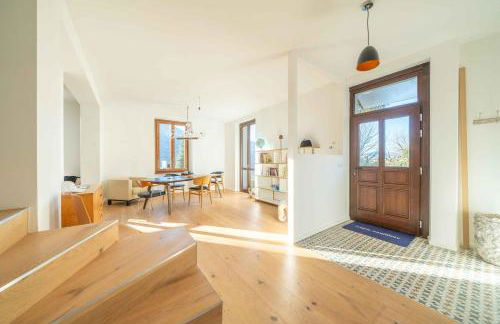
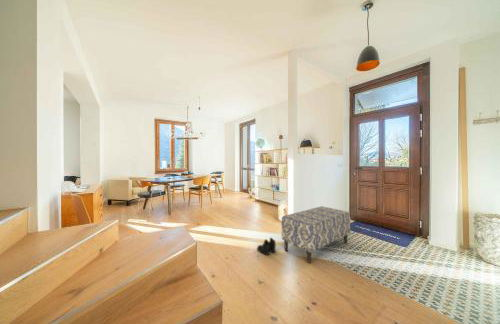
+ bench (317, 230)
+ boots (266, 244)
